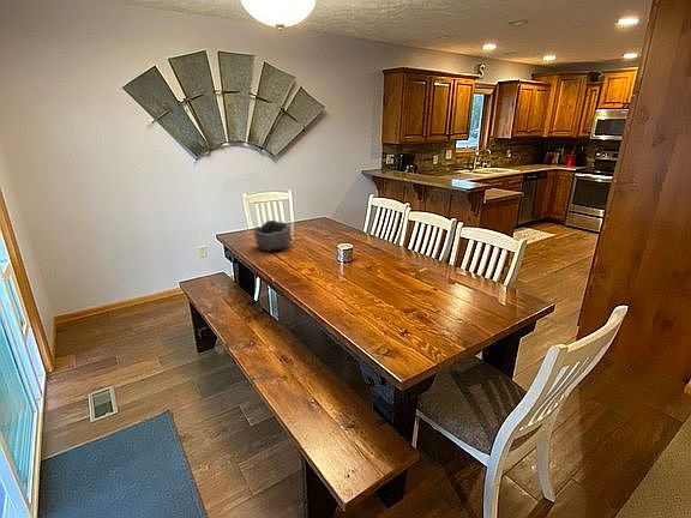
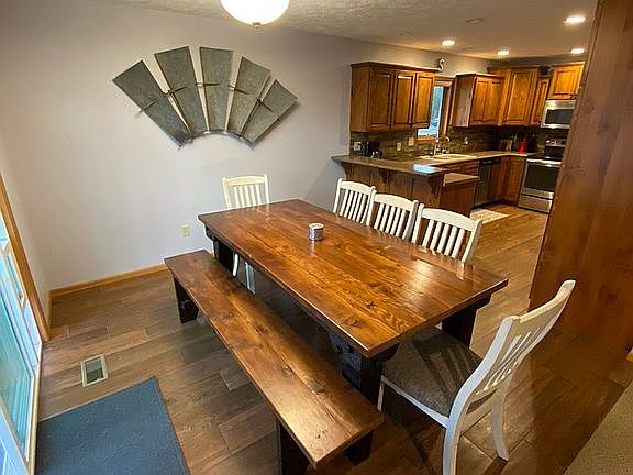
- bowl (272, 235)
